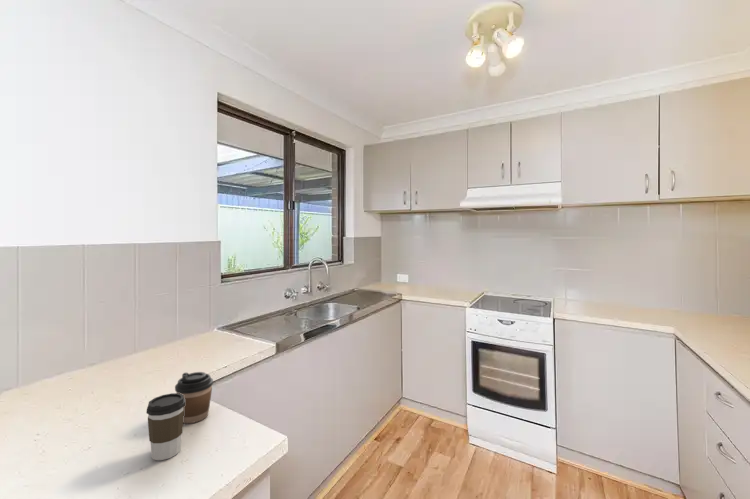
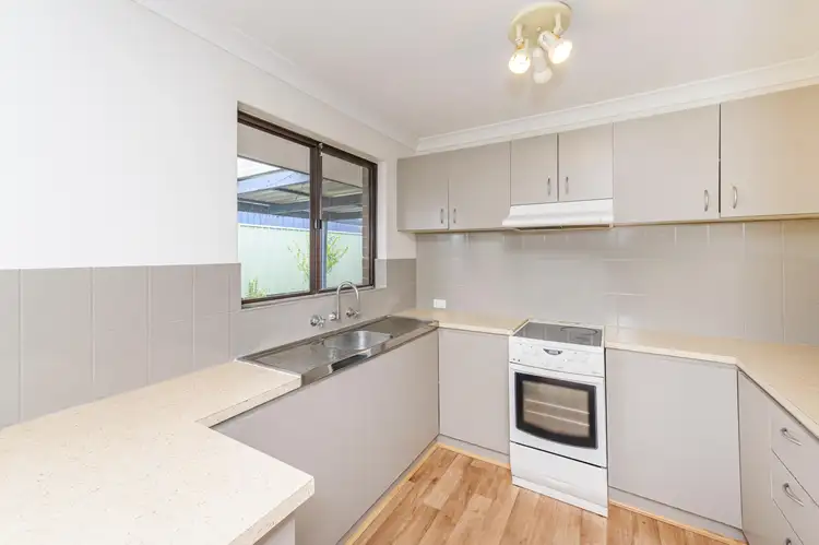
- coffee cup (194, 394)
- coffee cup (166, 426)
